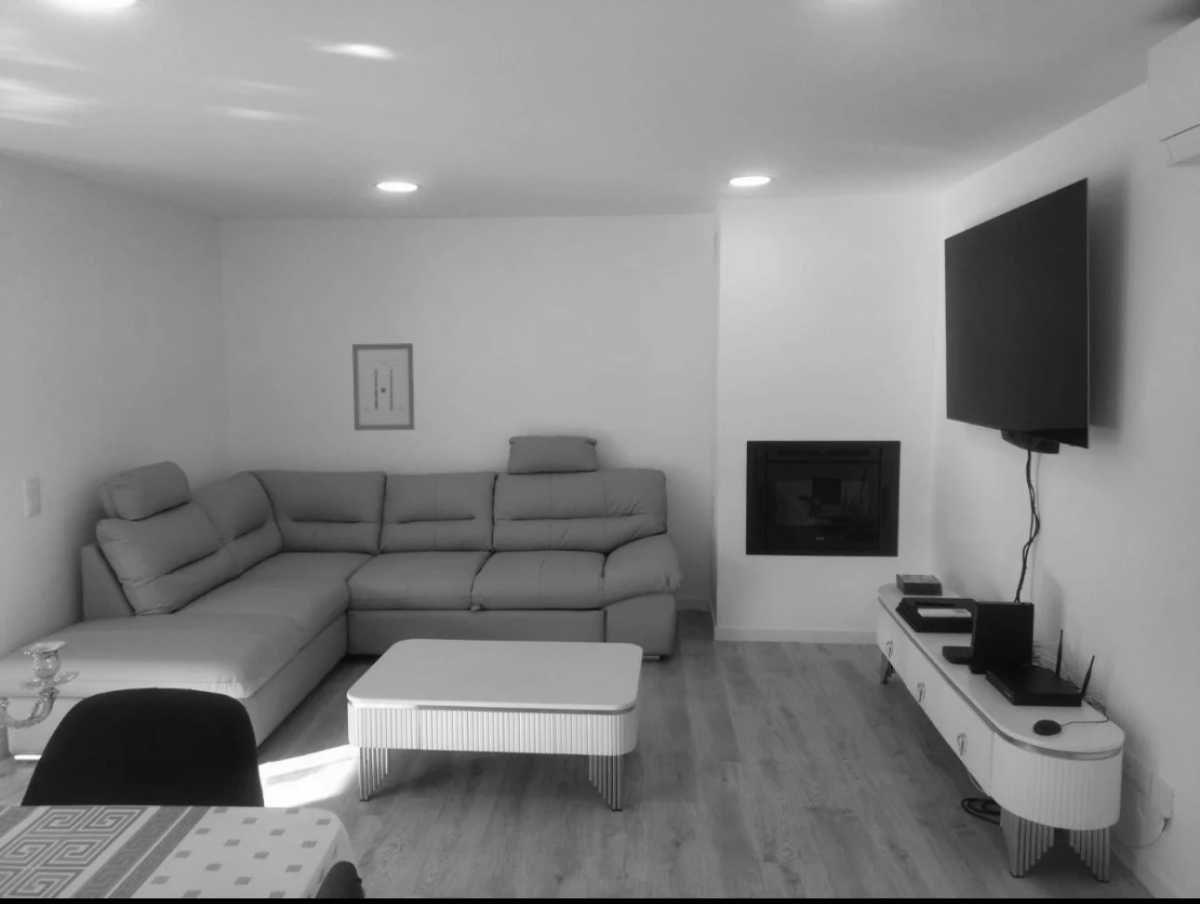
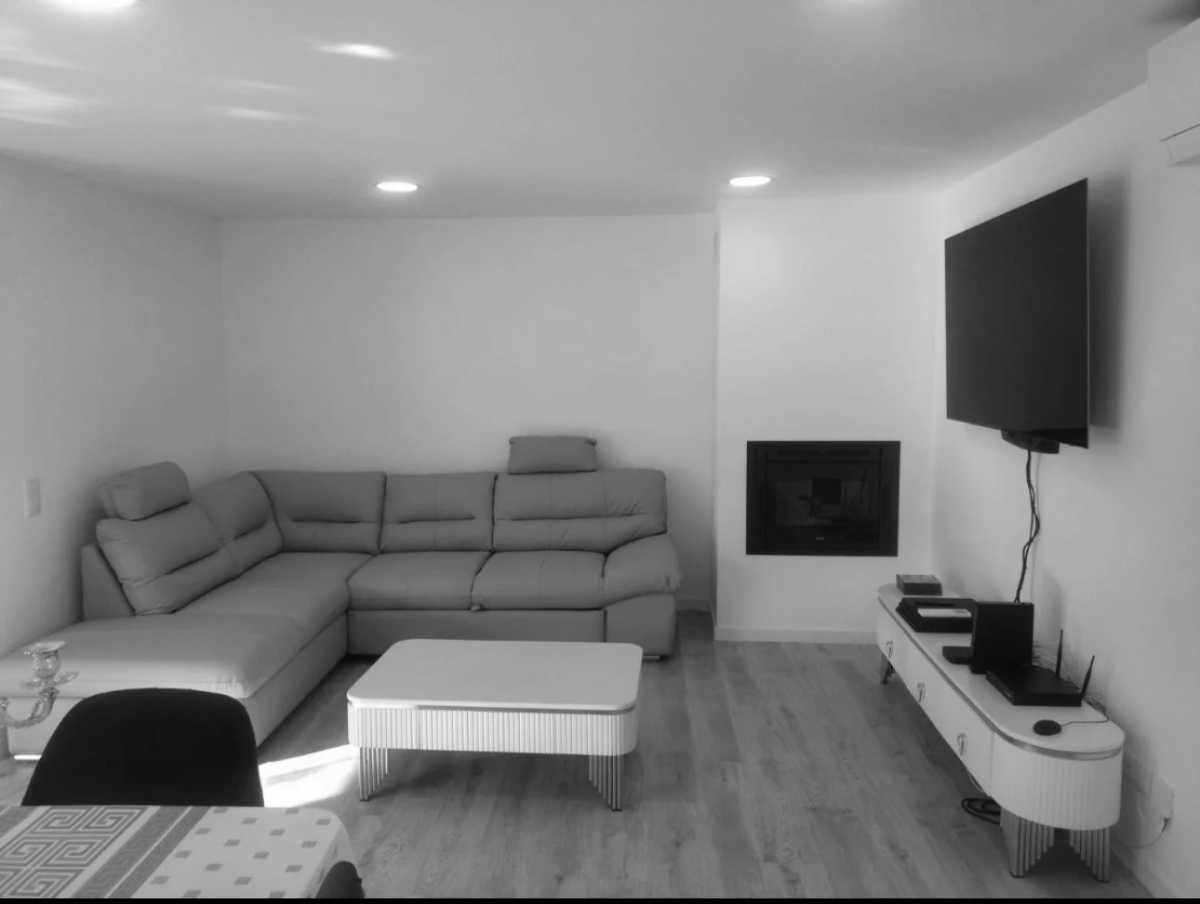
- wall art (383, 387)
